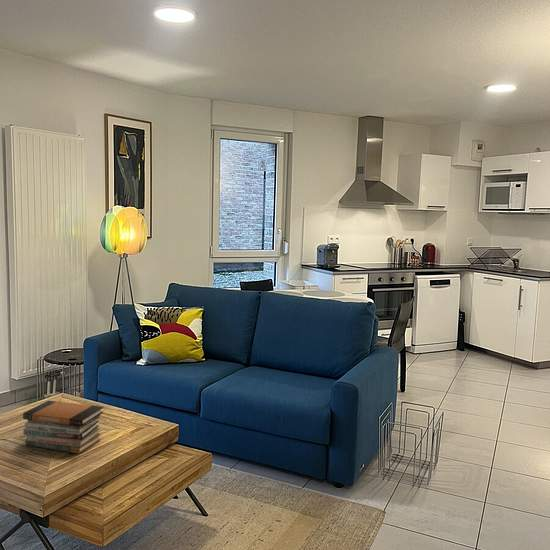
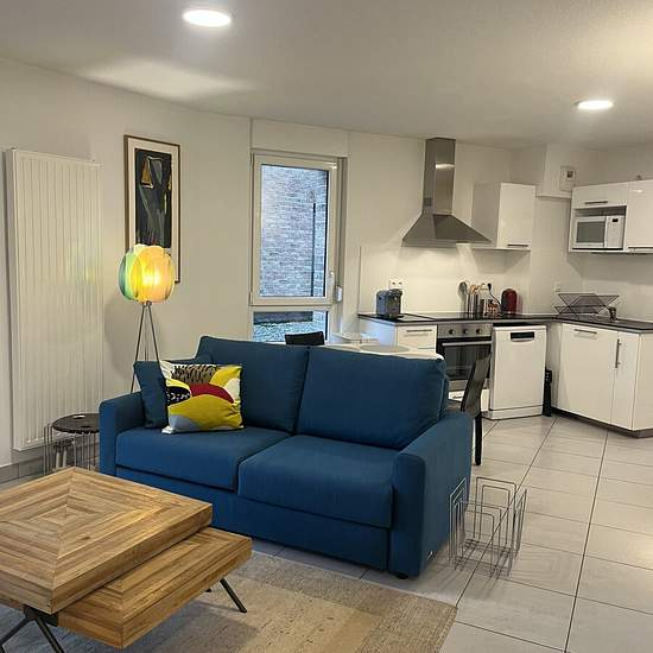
- book stack (63, 426)
